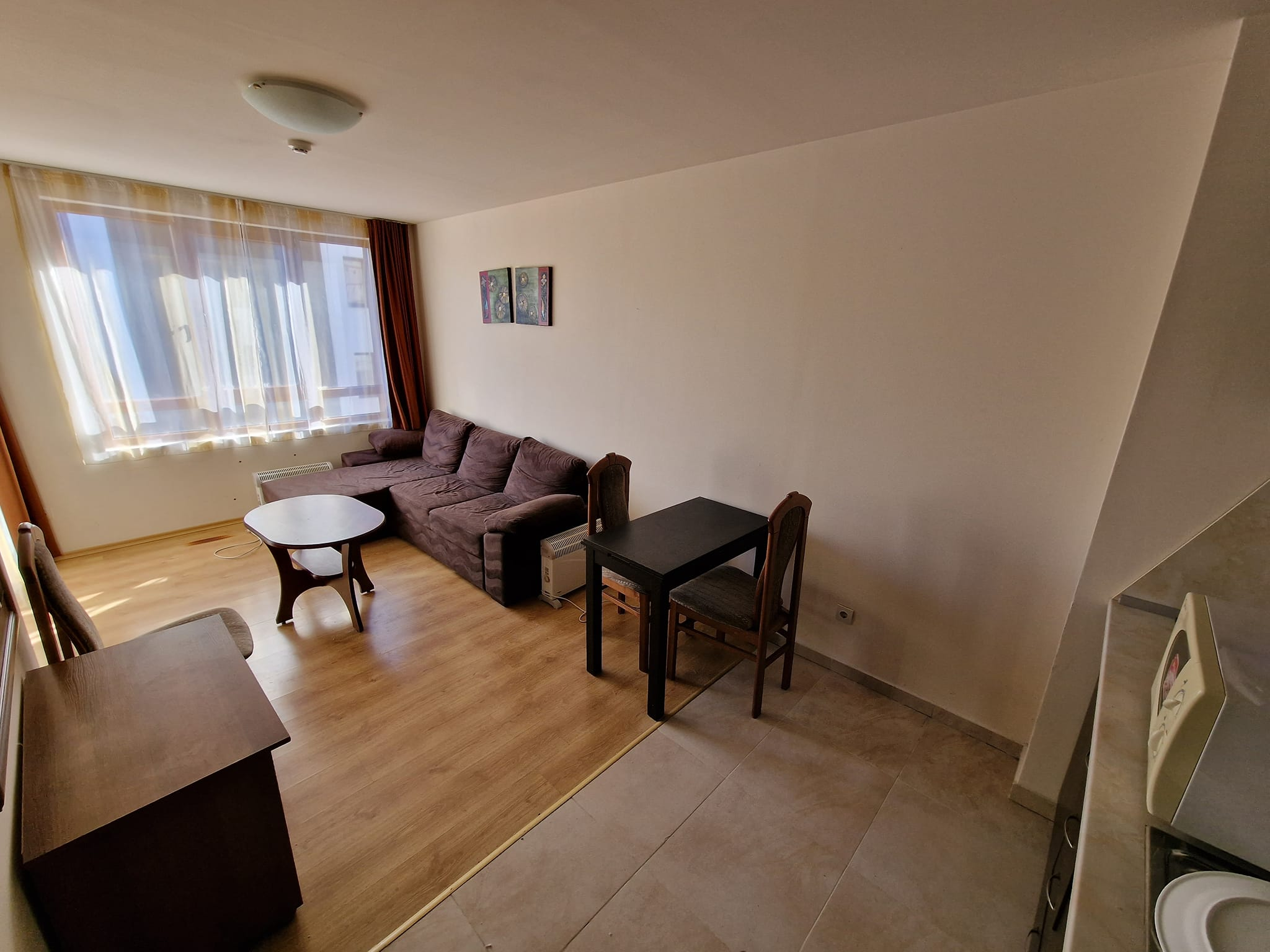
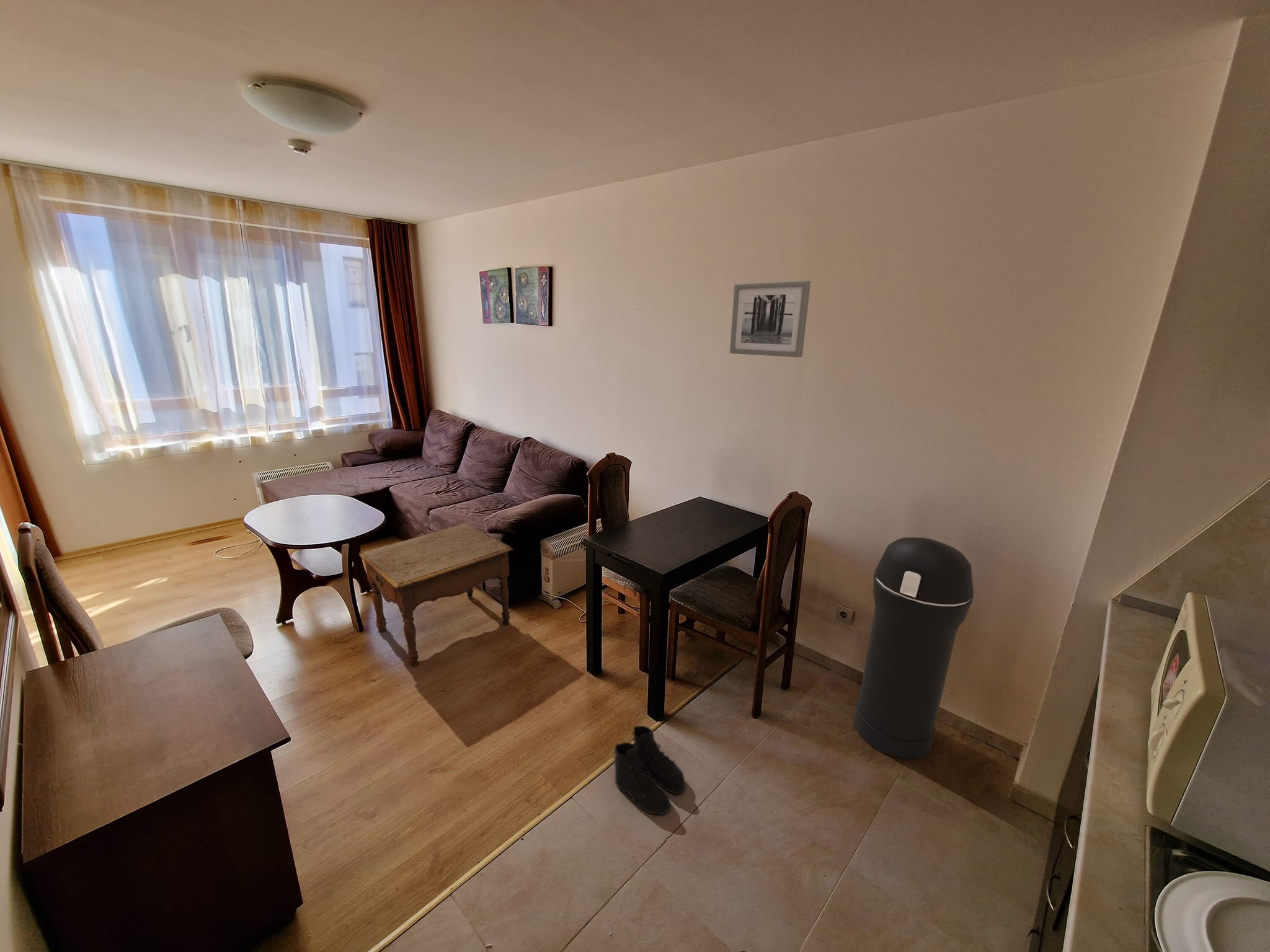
+ side table (441, 588)
+ wall art (767, 319)
+ trash can (909, 641)
+ boots (649, 764)
